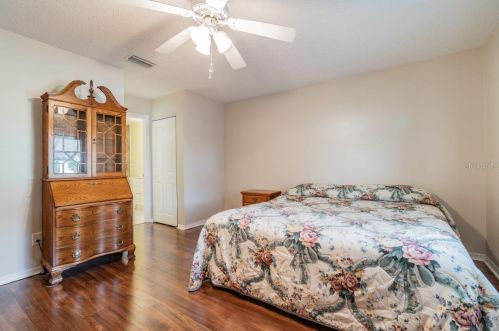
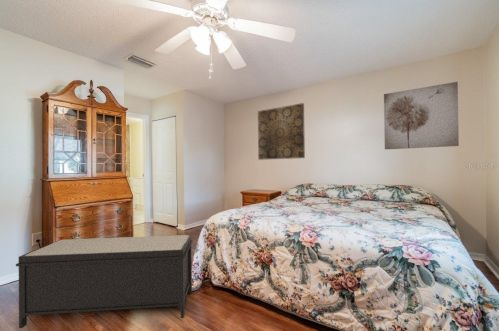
+ wall art (418, 118)
+ wall art (279, 133)
+ bench (116, 275)
